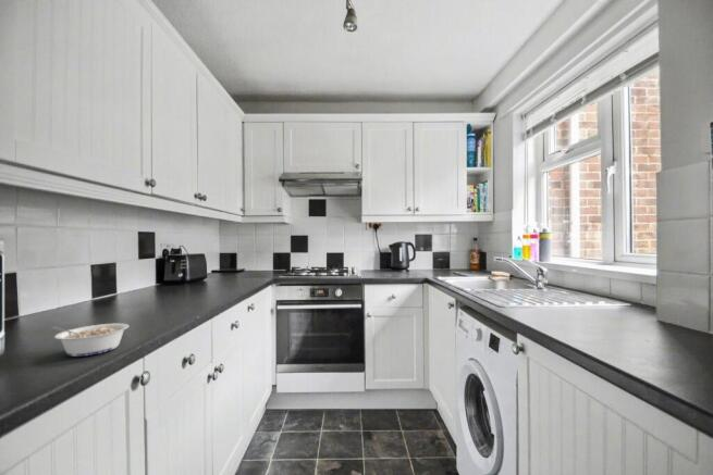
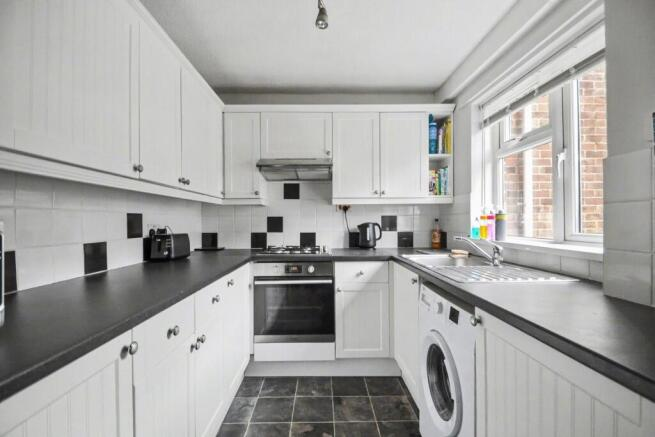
- legume (90, 338)
